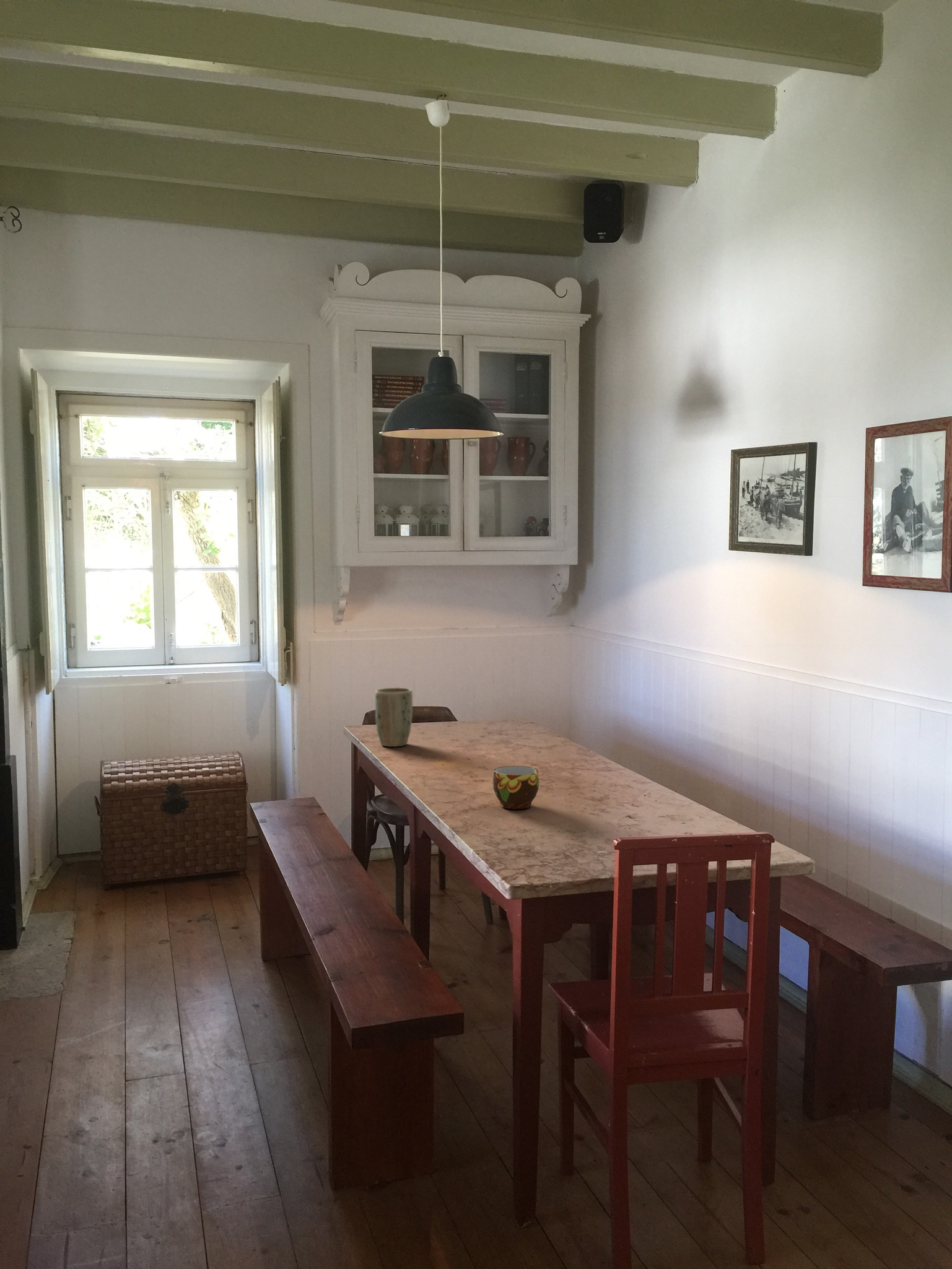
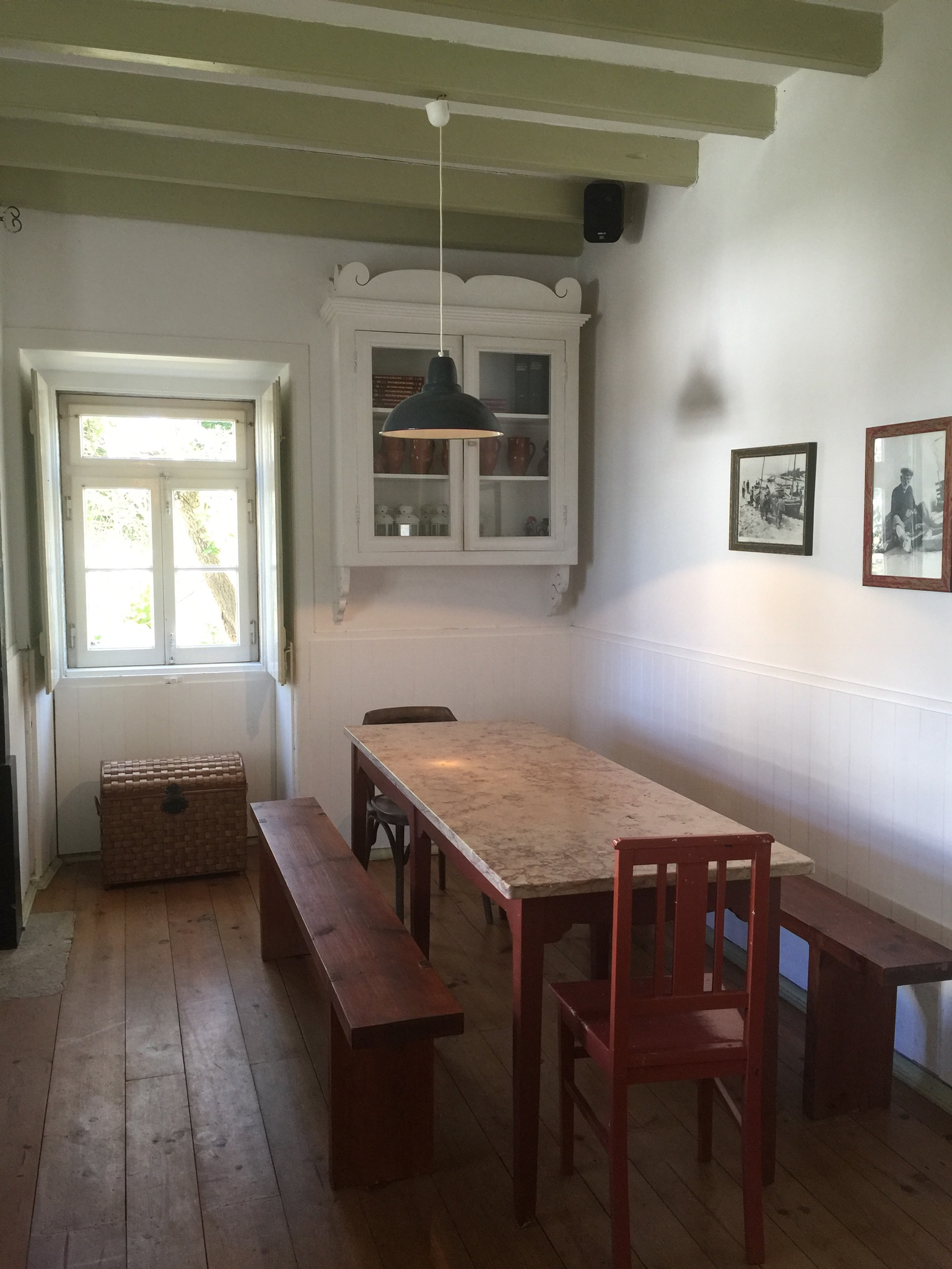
- cup (515, 787)
- plant pot (394, 717)
